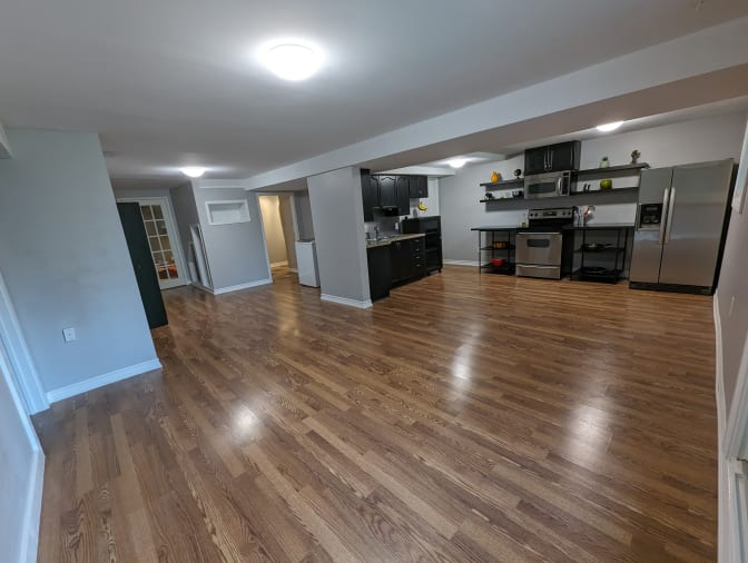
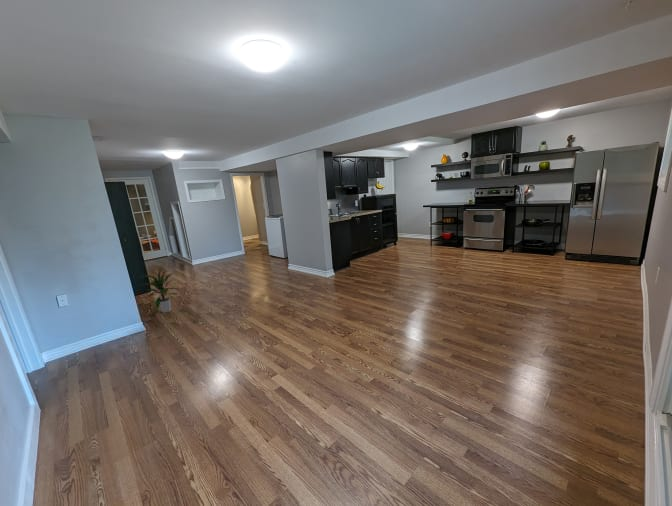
+ indoor plant (160, 291)
